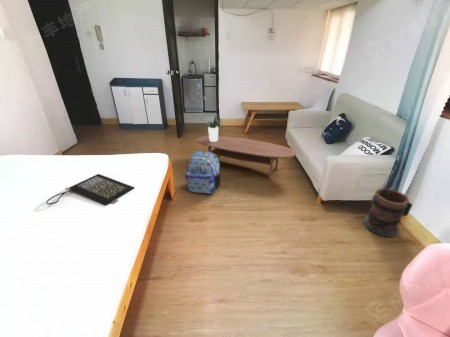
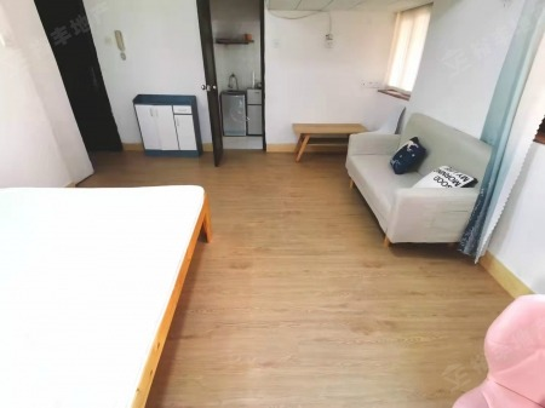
- backpack (202, 171)
- clutch bag (98, 187)
- coffee table (242, 155)
- wooden barrel (389, 211)
- potted plant (213, 128)
